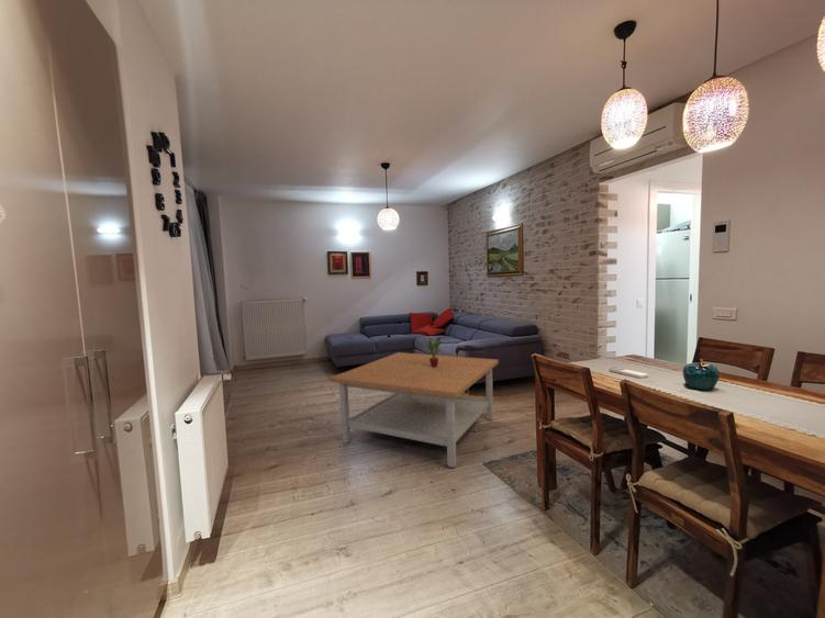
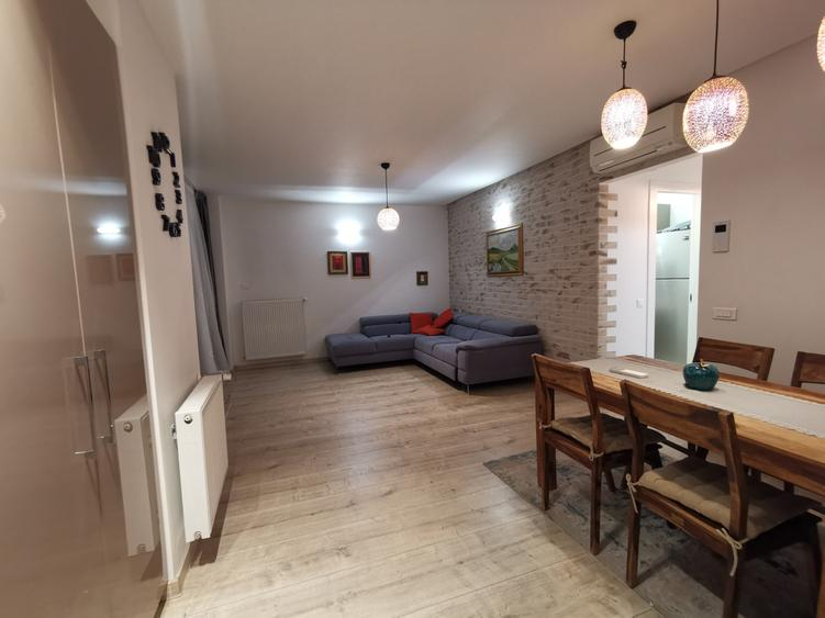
- coffee table (421, 398)
- potted plant (431, 351)
